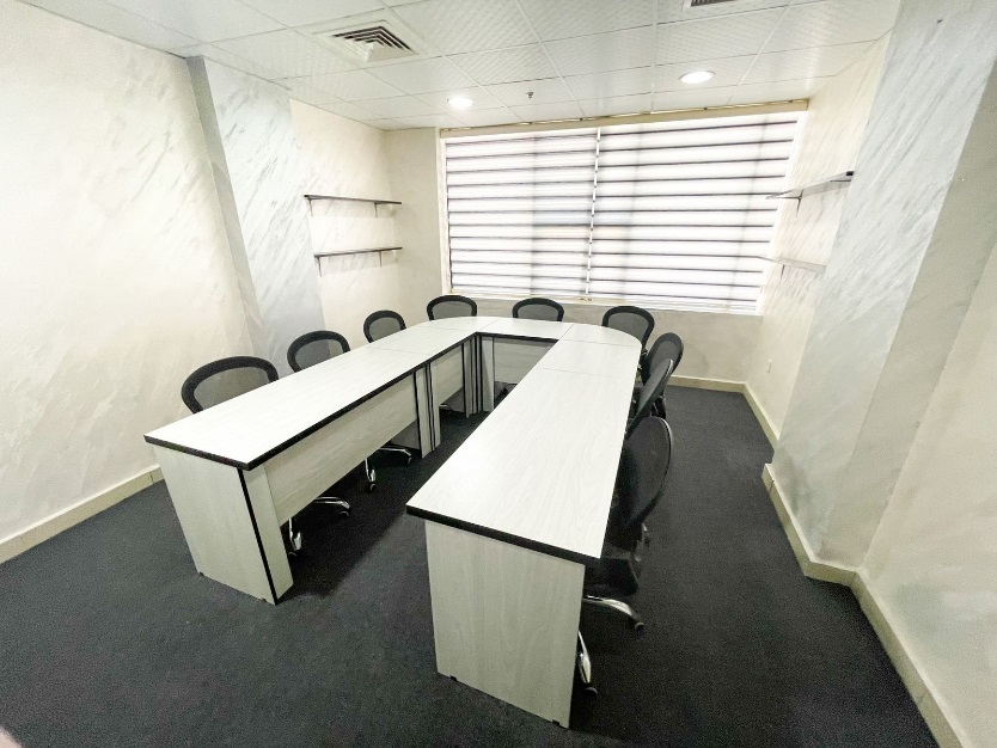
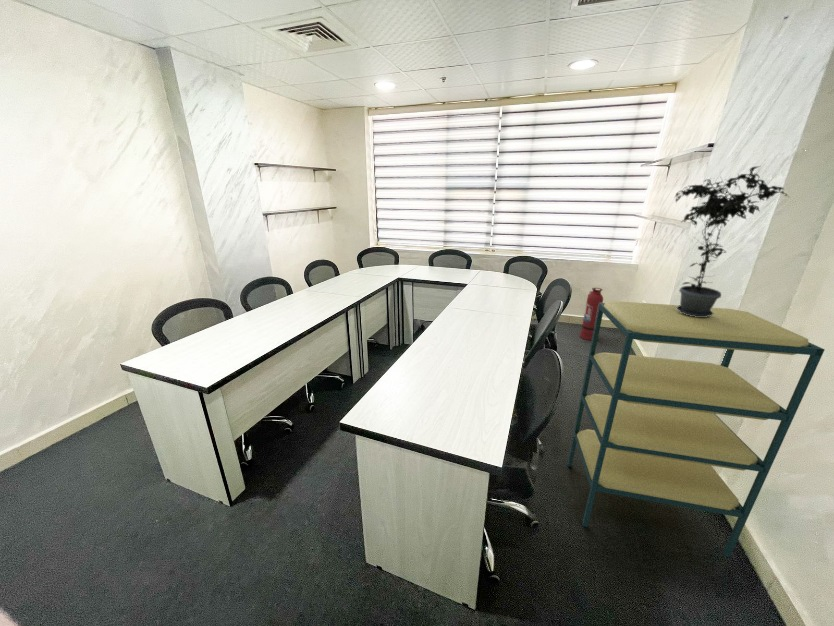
+ shelving unit (661, 420)
+ potted plant (711, 245)
+ fire extinguisher (591, 313)
